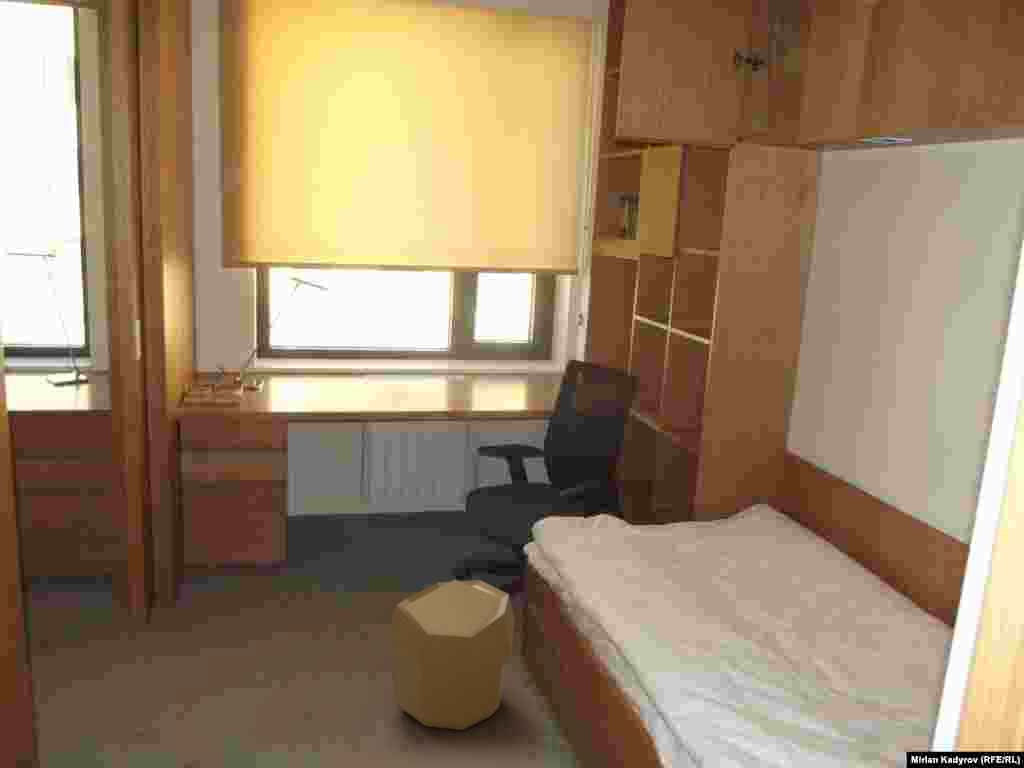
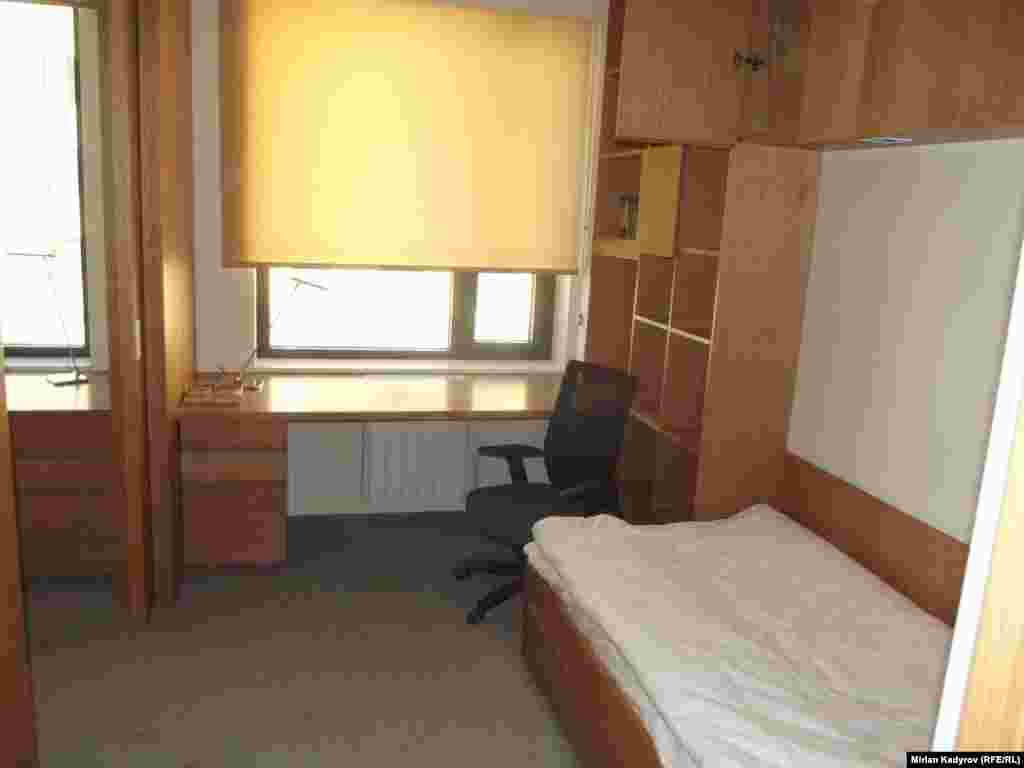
- pouf (452, 642)
